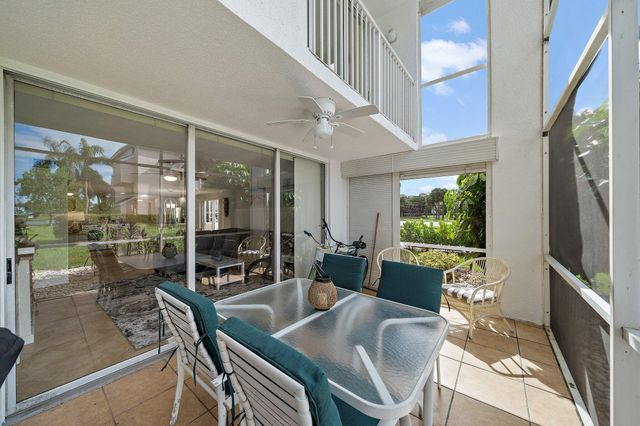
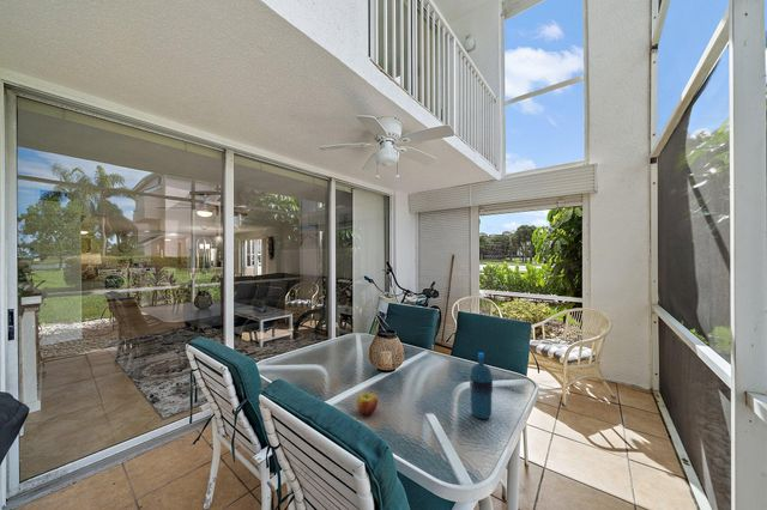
+ apple (367, 402)
+ water bottle (481, 384)
